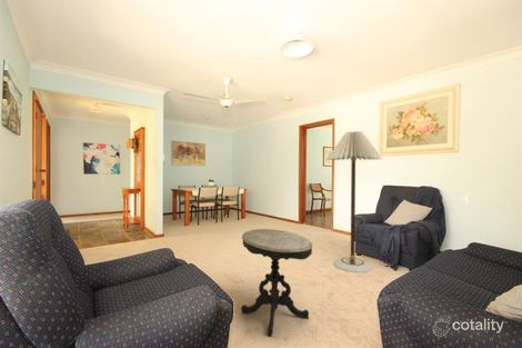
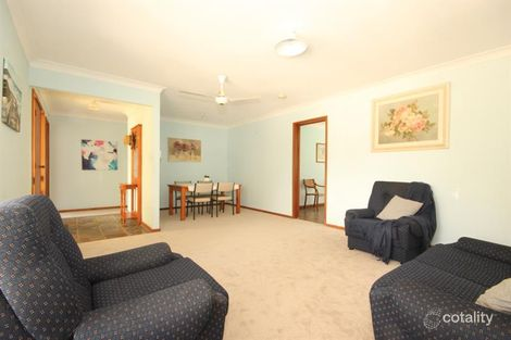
- floor lamp (352, 198)
- side table (274, 276)
